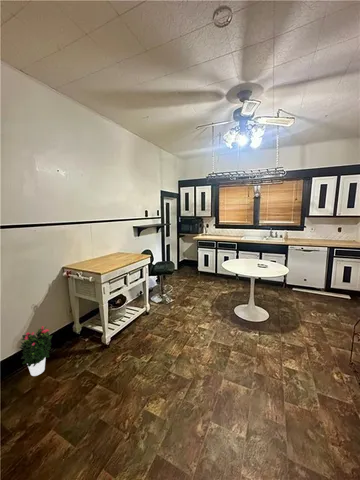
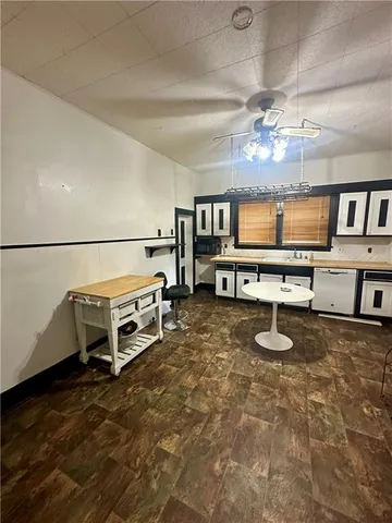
- potted flower (36, 351)
